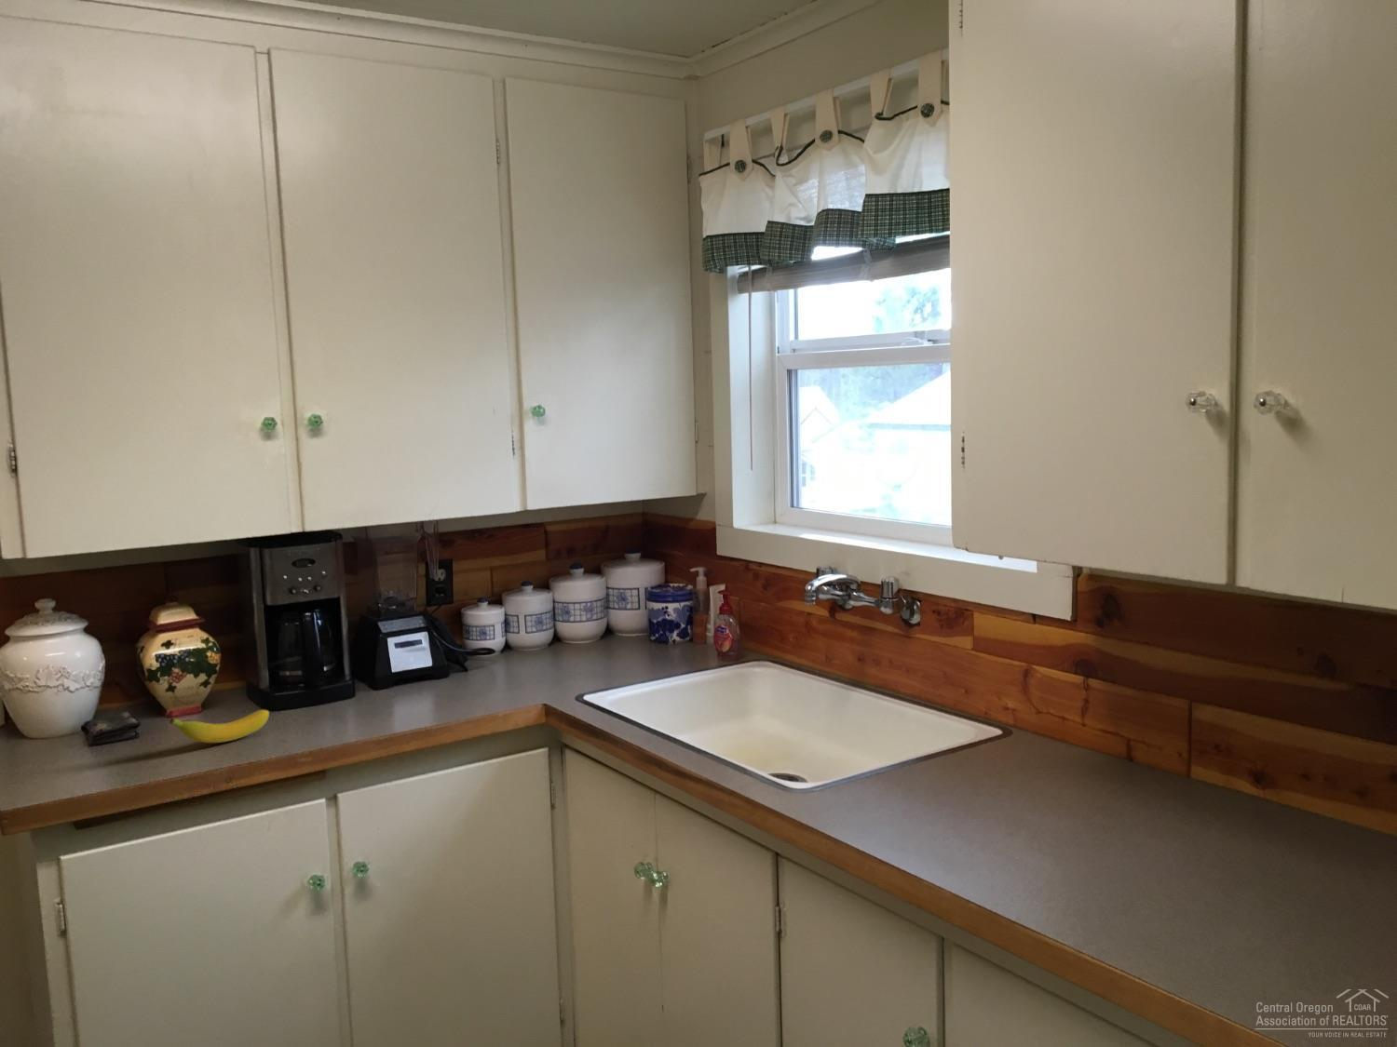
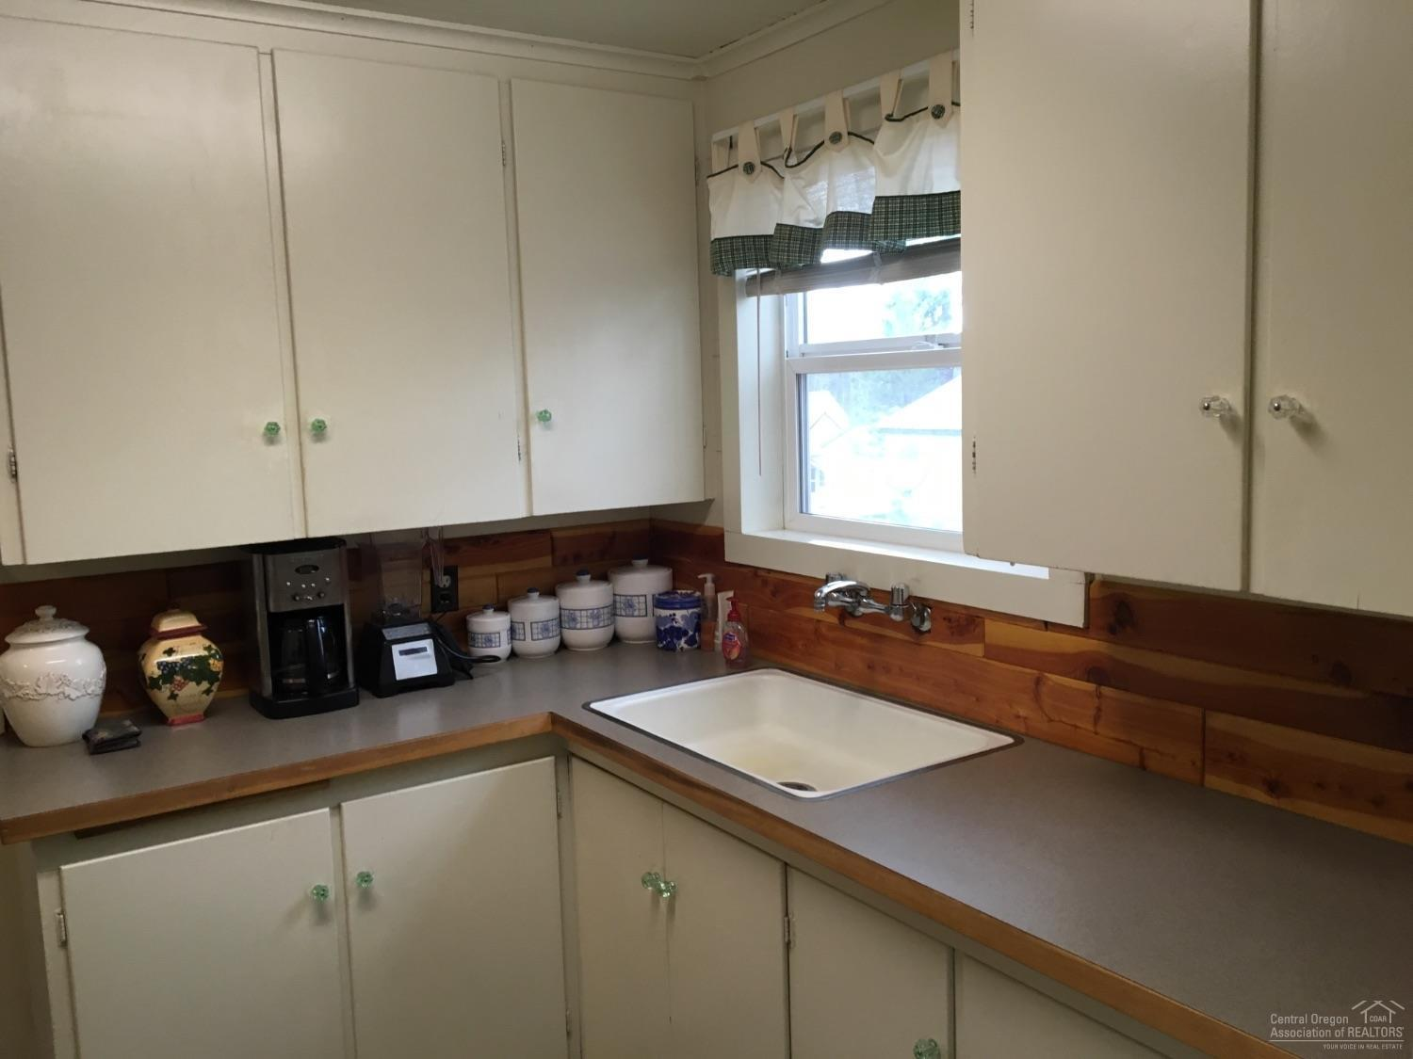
- banana (221, 724)
